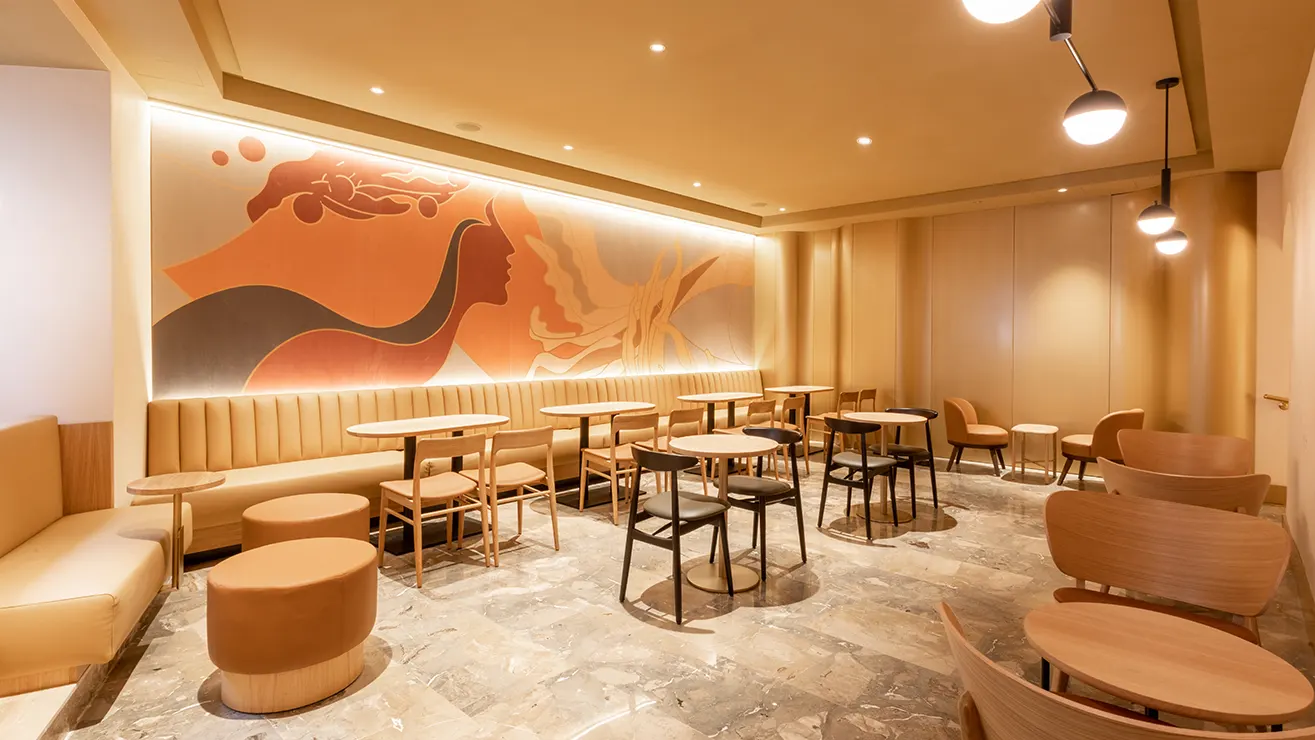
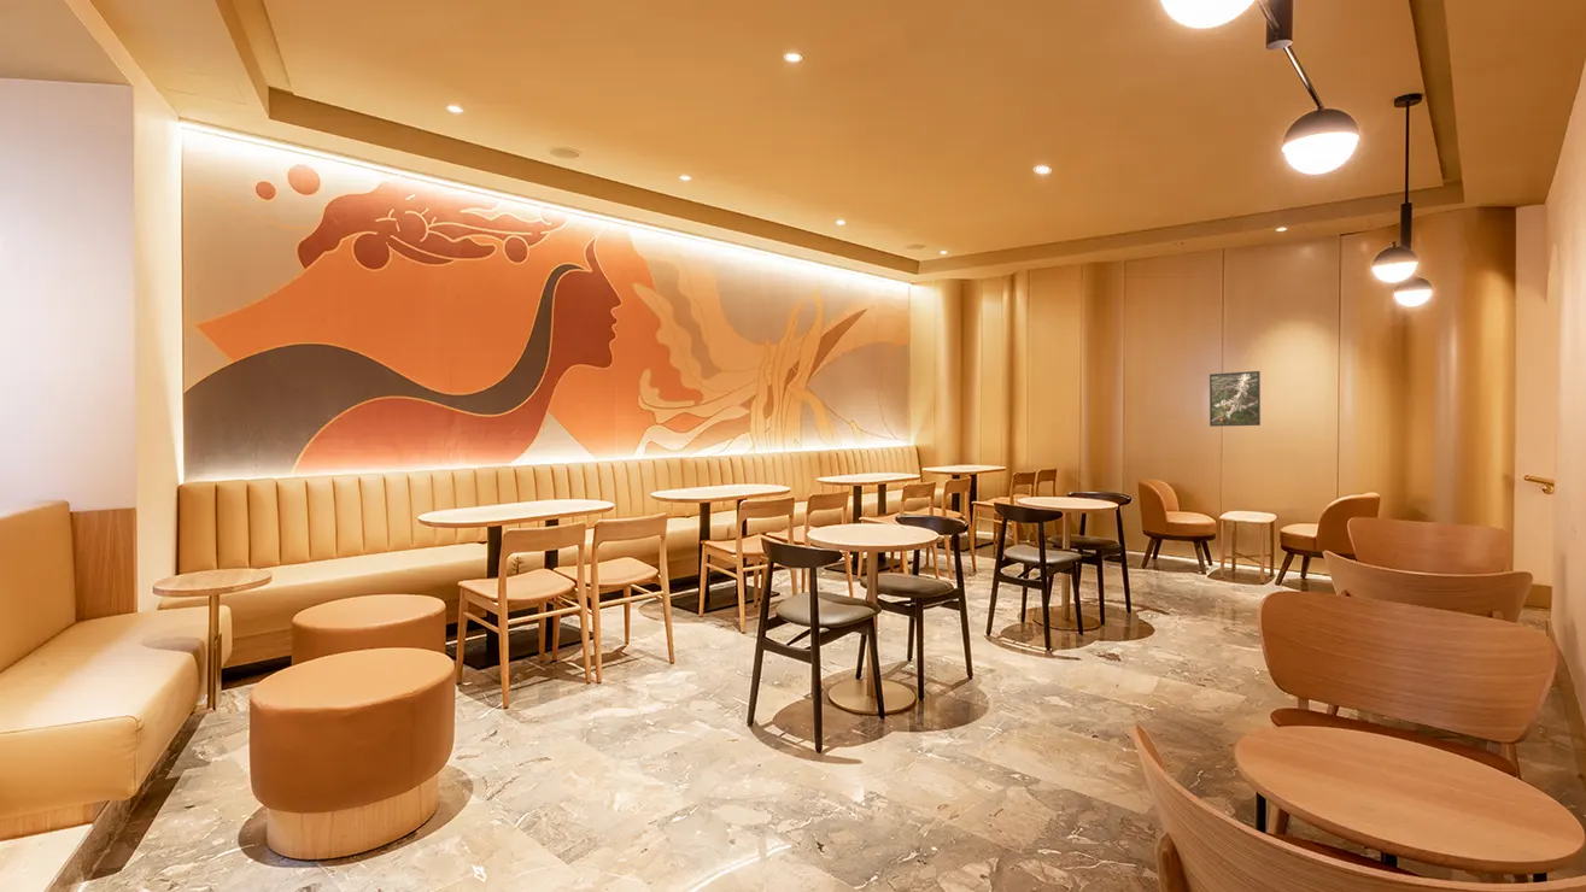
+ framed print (1234, 399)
